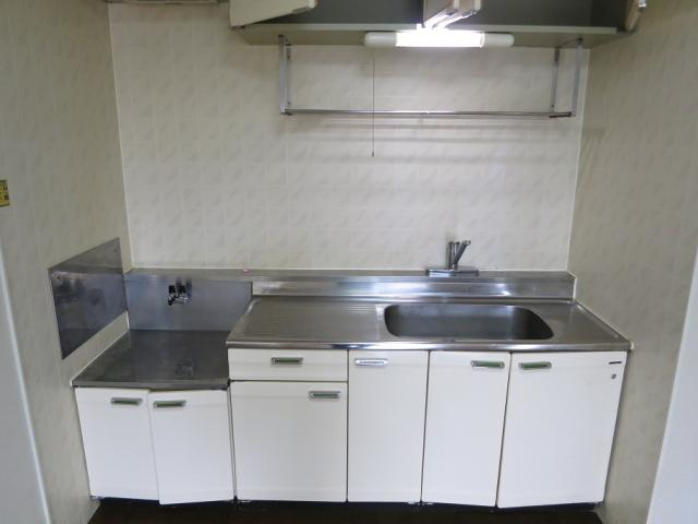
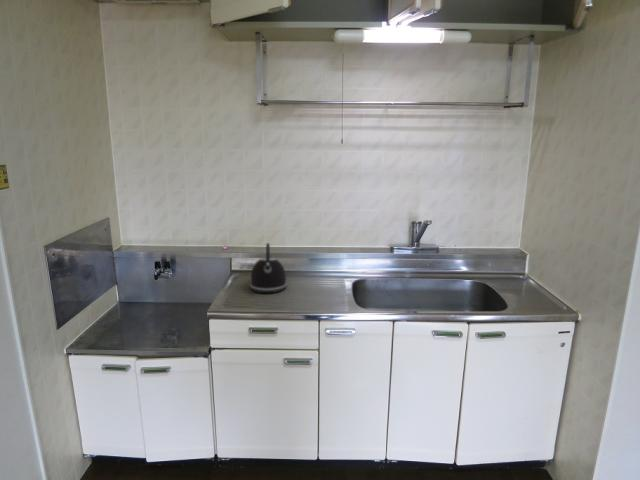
+ kettle (268, 265)
